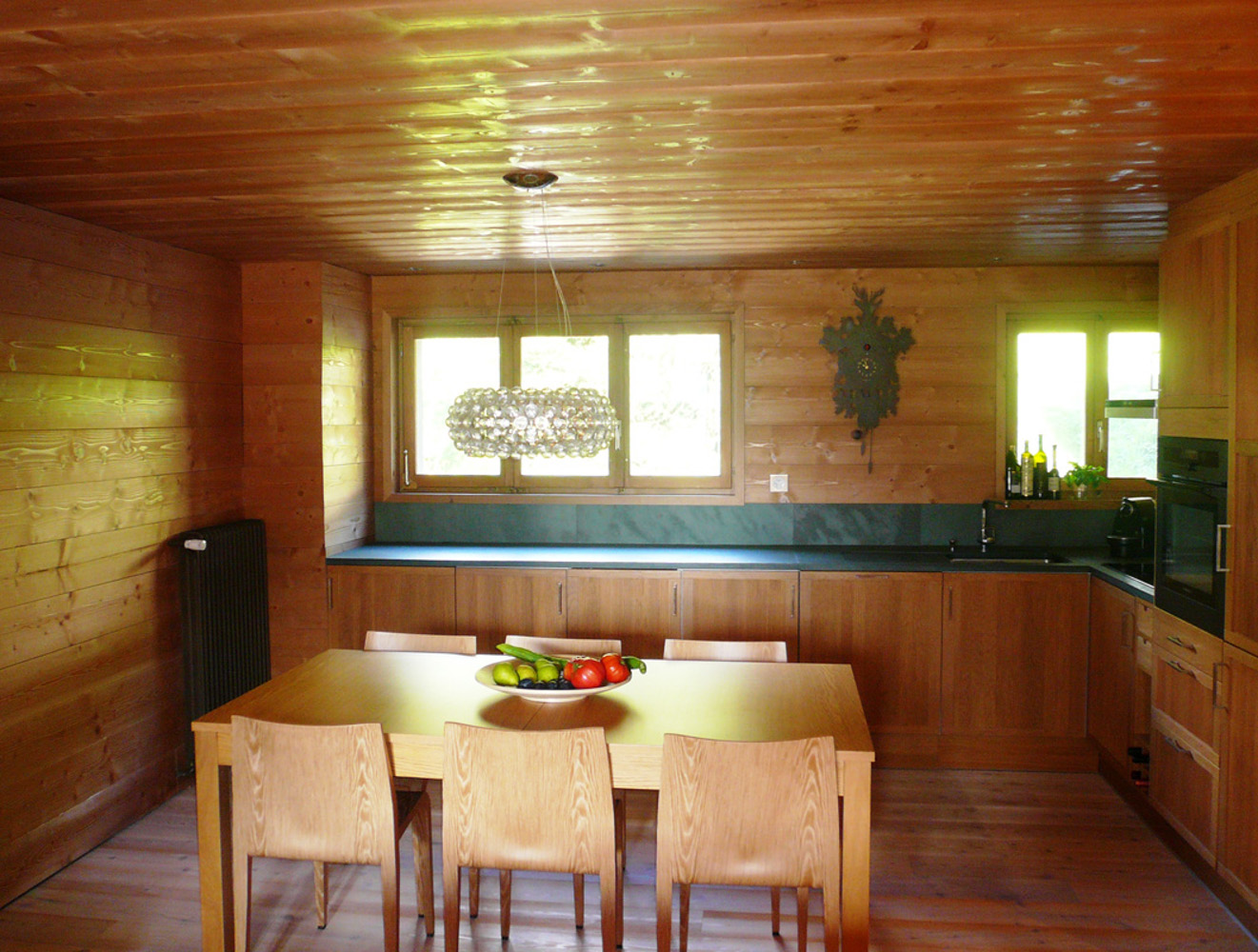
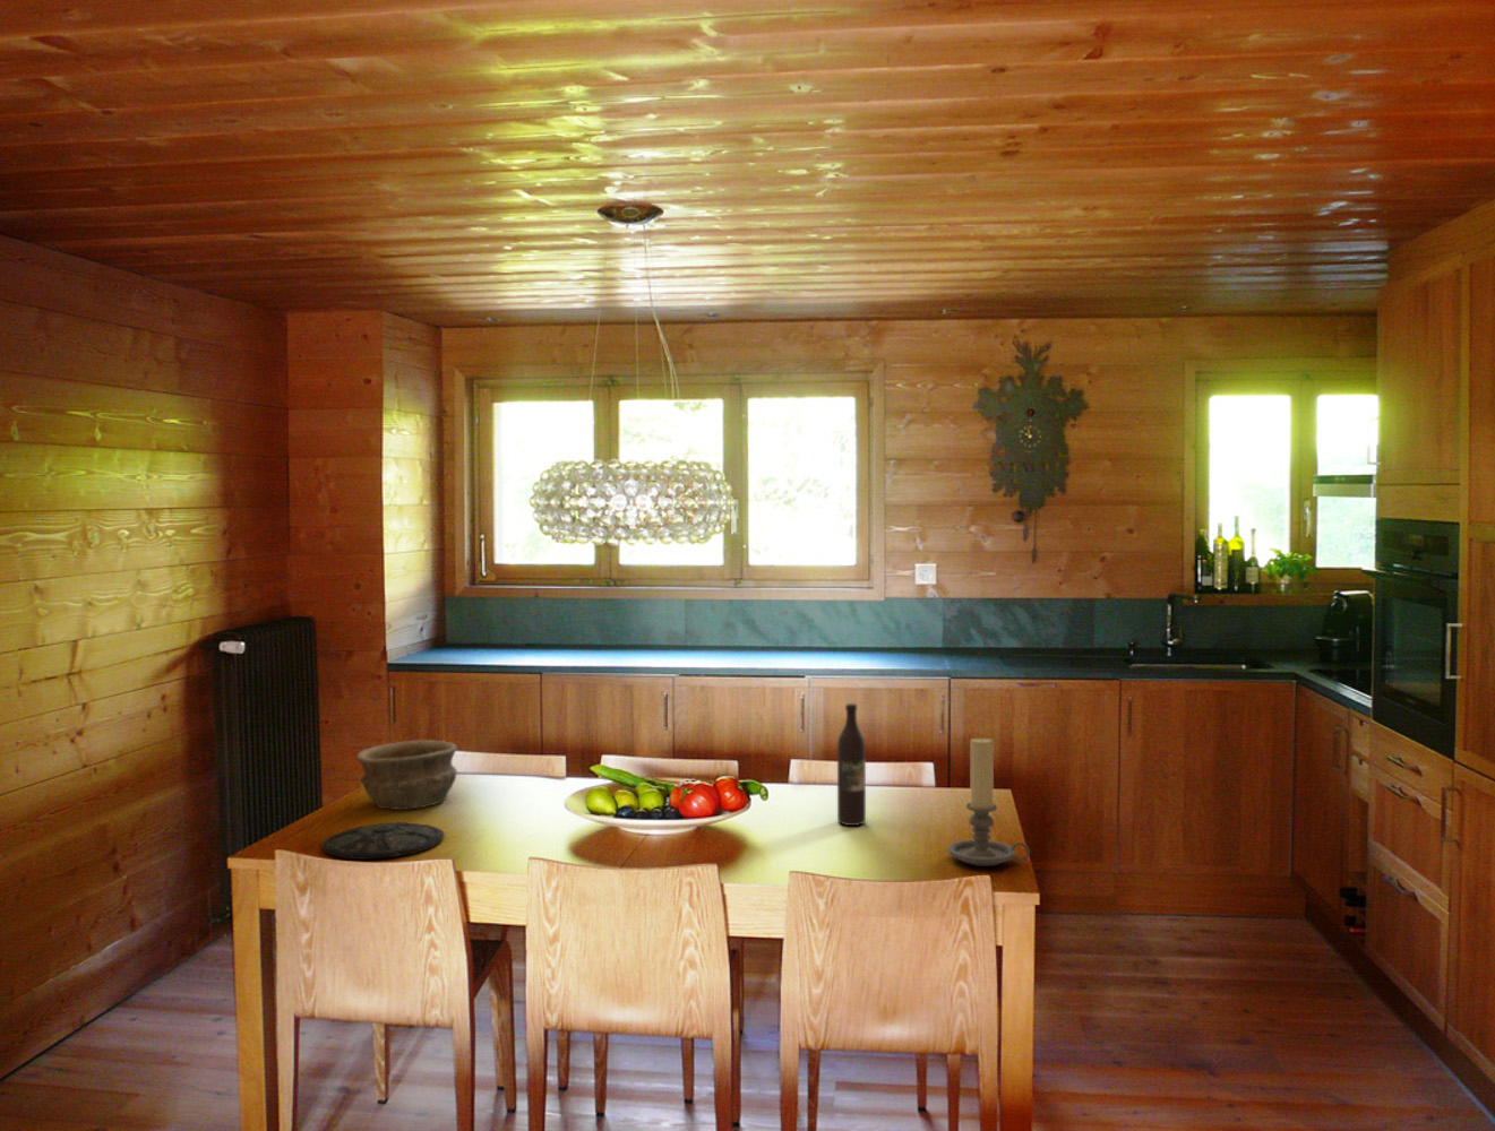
+ bowl (408, 773)
+ plate (384, 834)
+ wine bottle (851, 763)
+ candle holder (988, 798)
